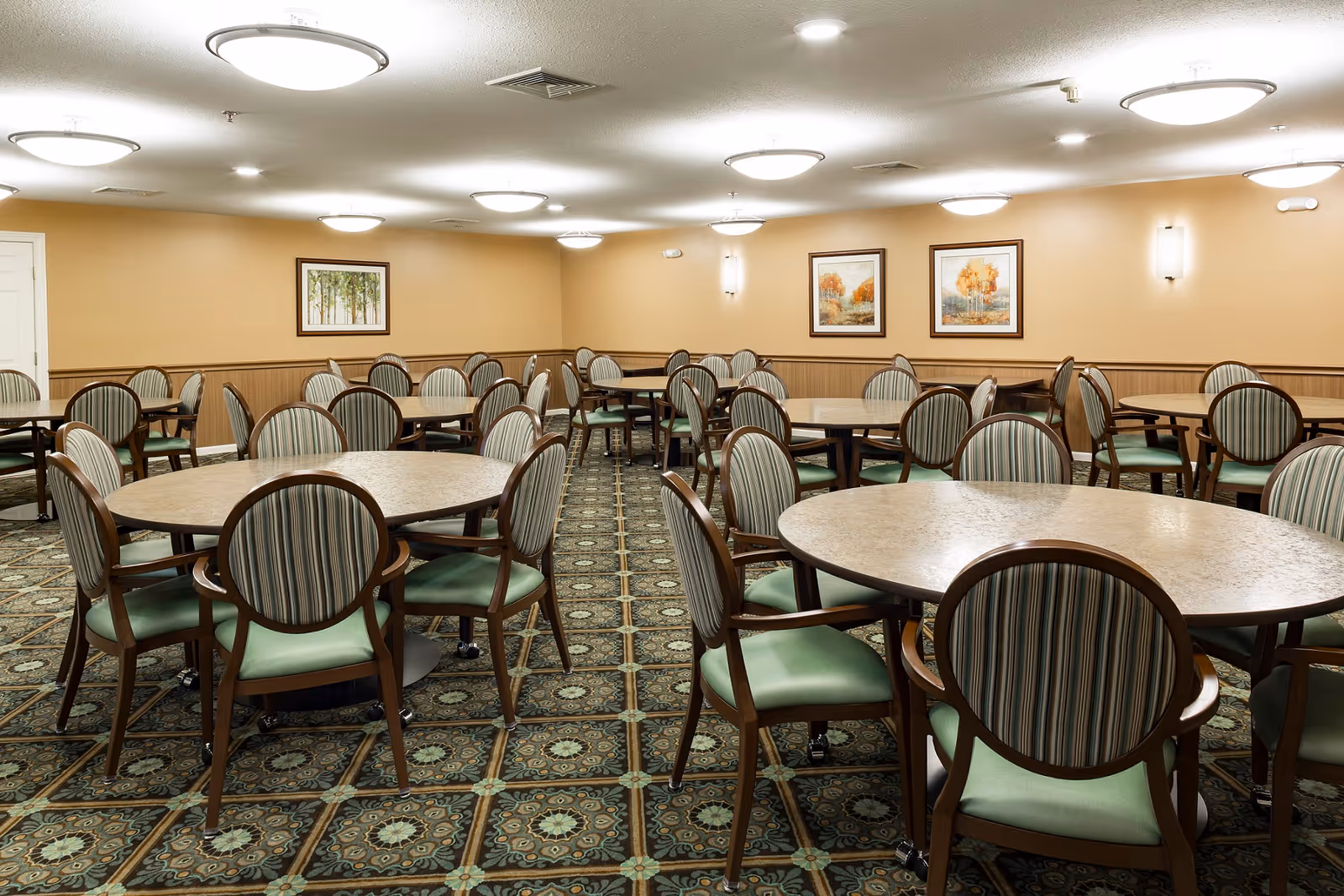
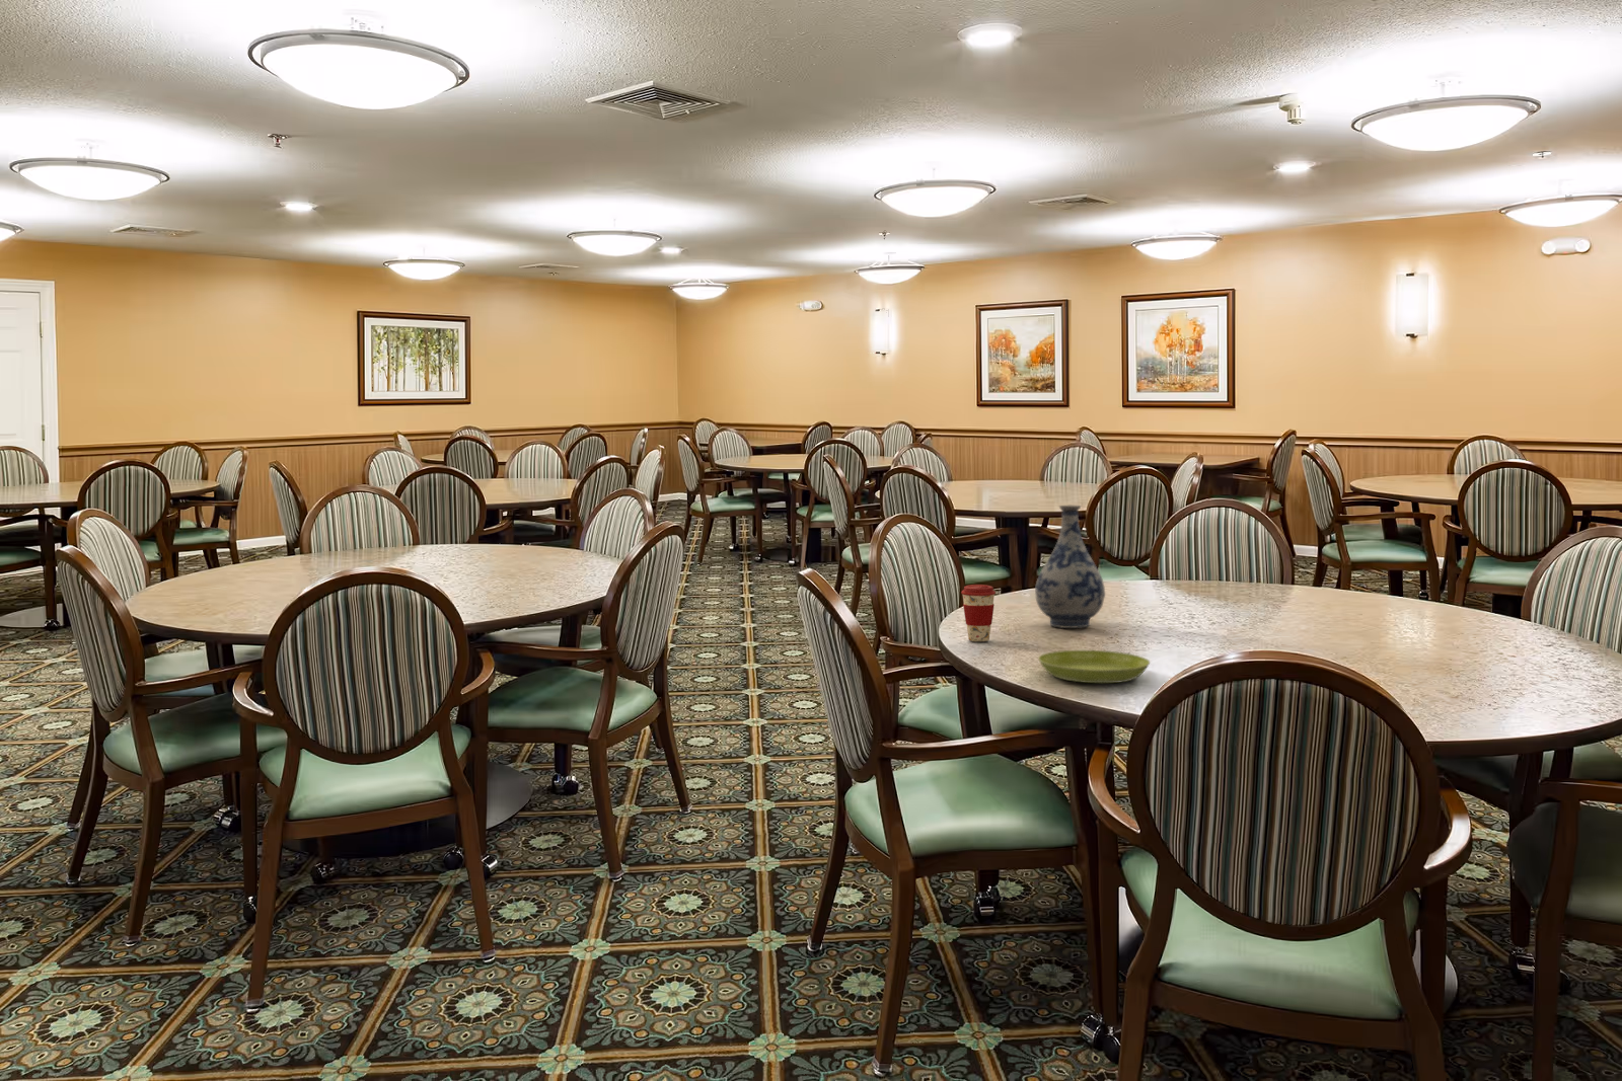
+ saucer (1093, 667)
+ coffee cup (979, 613)
+ vase (1069, 566)
